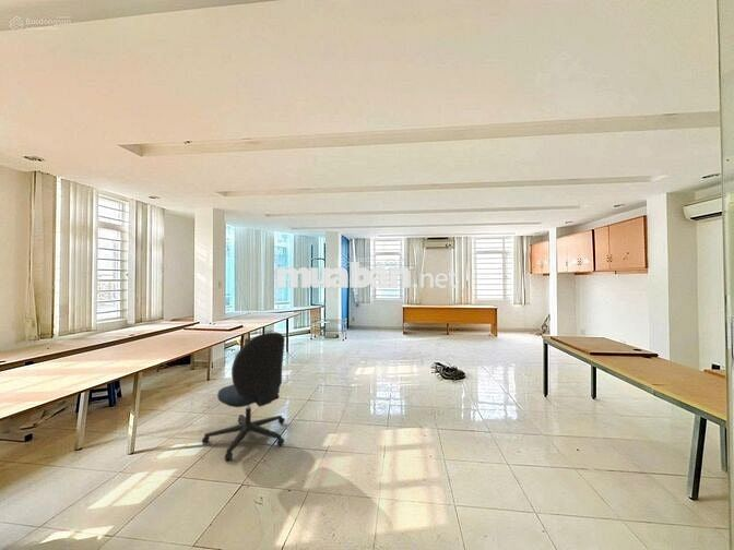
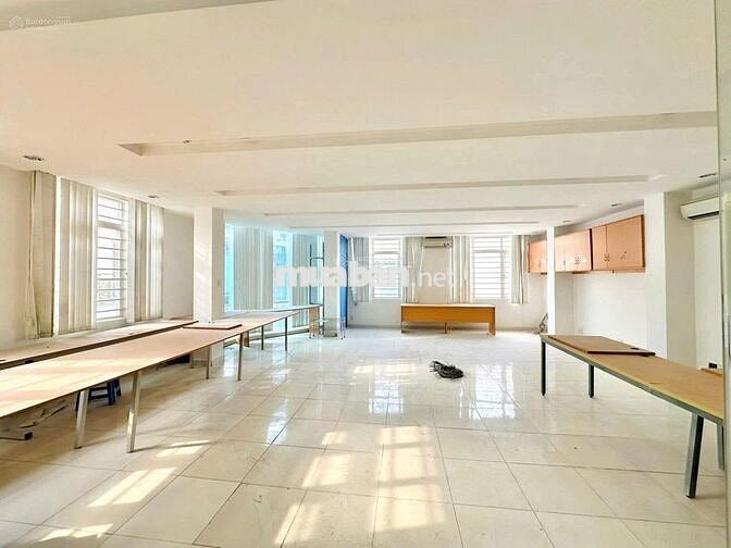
- office chair (251, 381)
